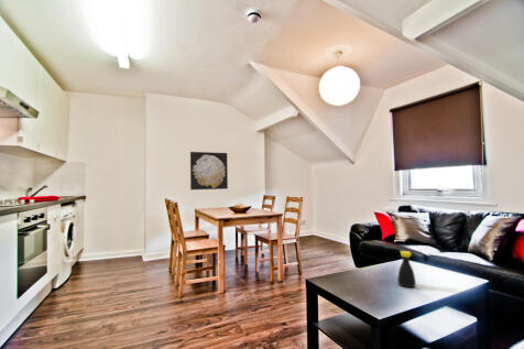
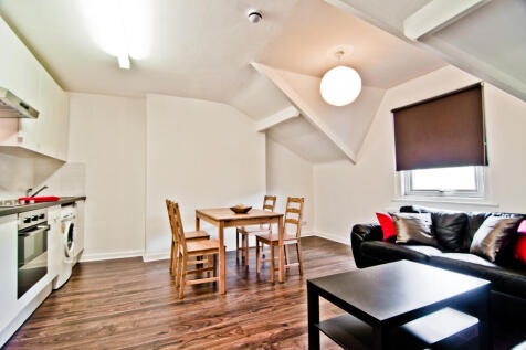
- bottle (405, 268)
- wall art (209, 171)
